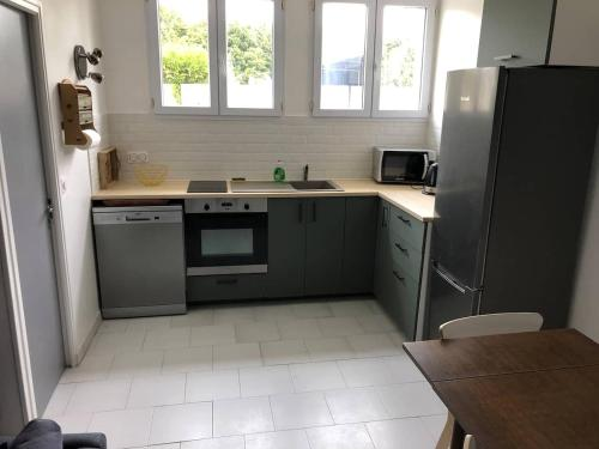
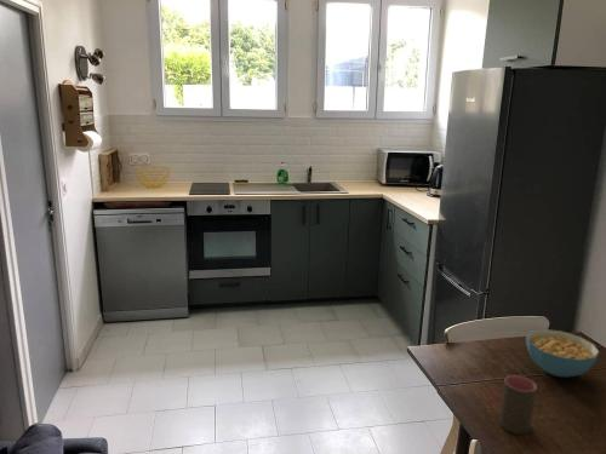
+ cup (518, 403)
+ cereal bowl (559, 357)
